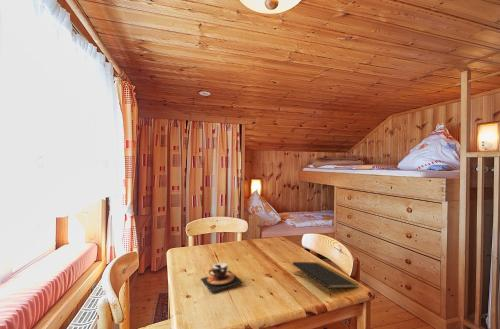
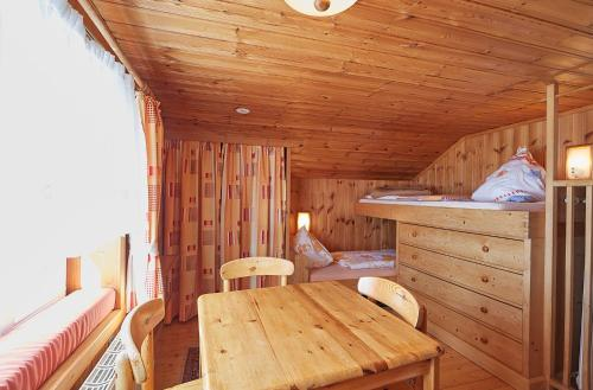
- notepad (323, 273)
- teacup (221, 273)
